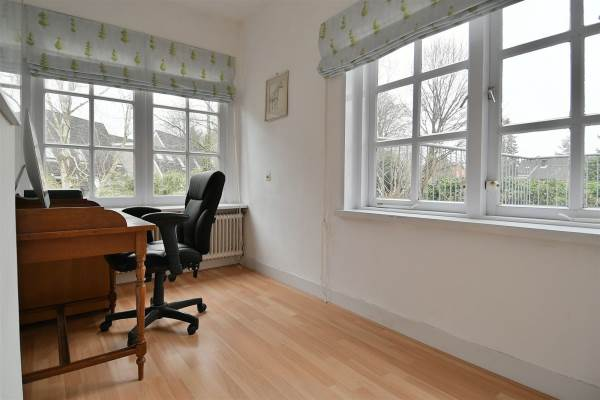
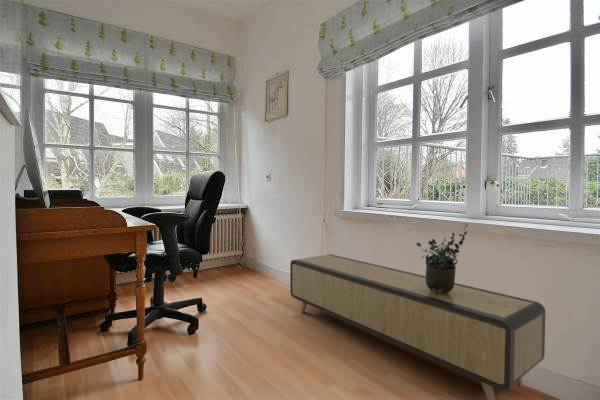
+ potted plant (444, 258)
+ storage bench (386, 308)
